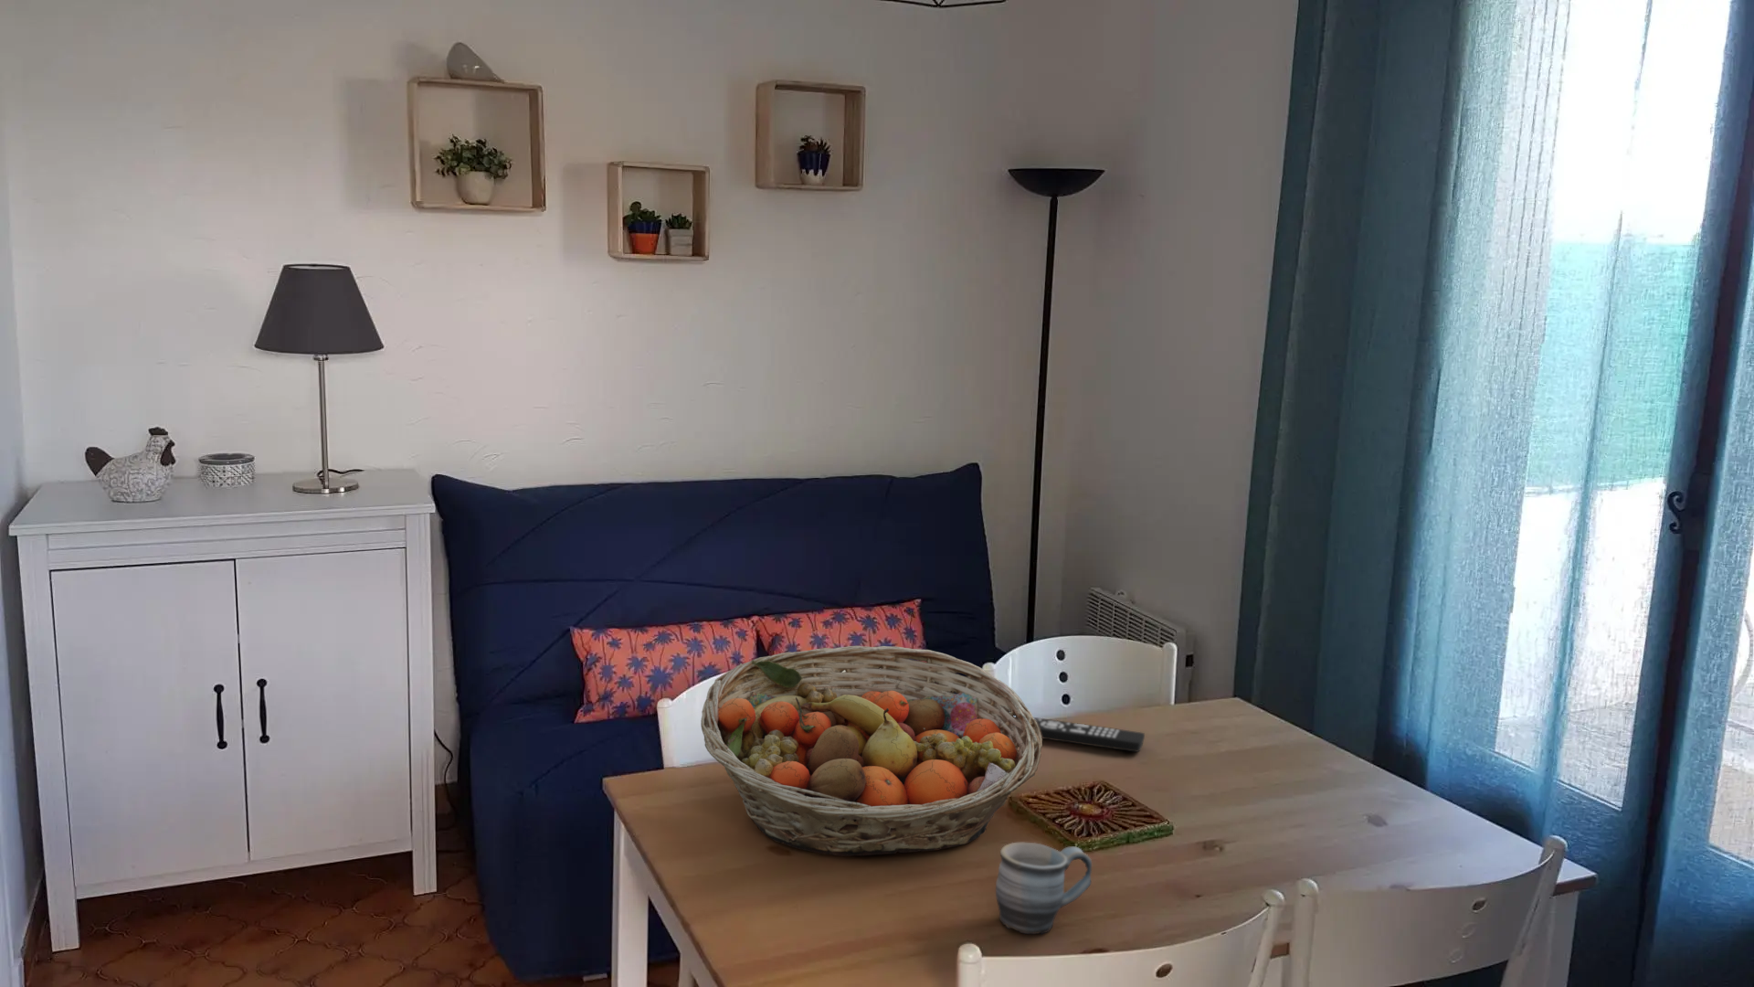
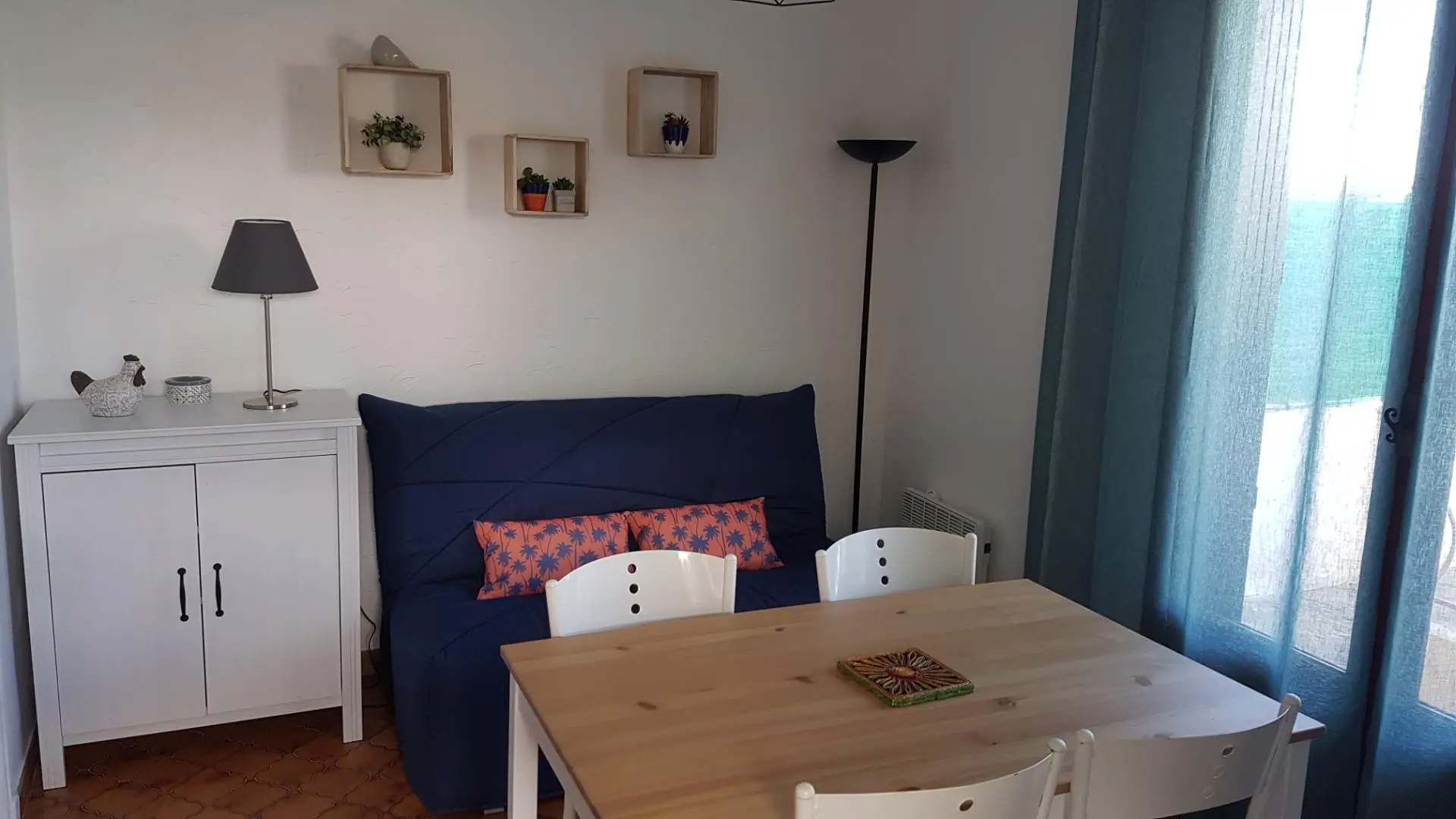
- mug (1041, 885)
- remote control (1070, 733)
- fruit basket (871, 746)
